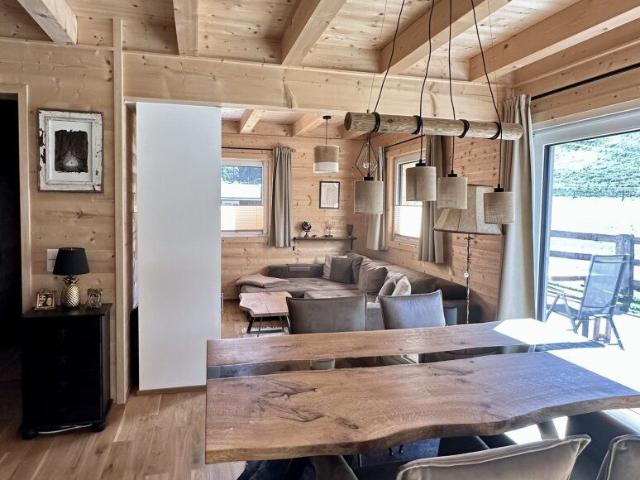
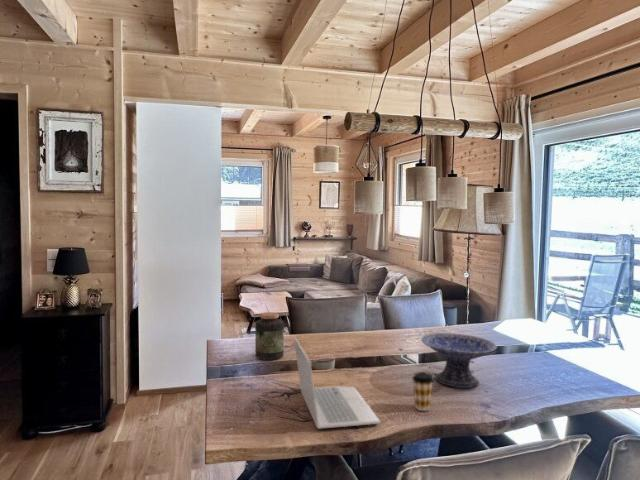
+ laptop (334, 386)
+ jar (269, 334)
+ decorative bowl (457, 360)
+ coffee cup (422, 391)
